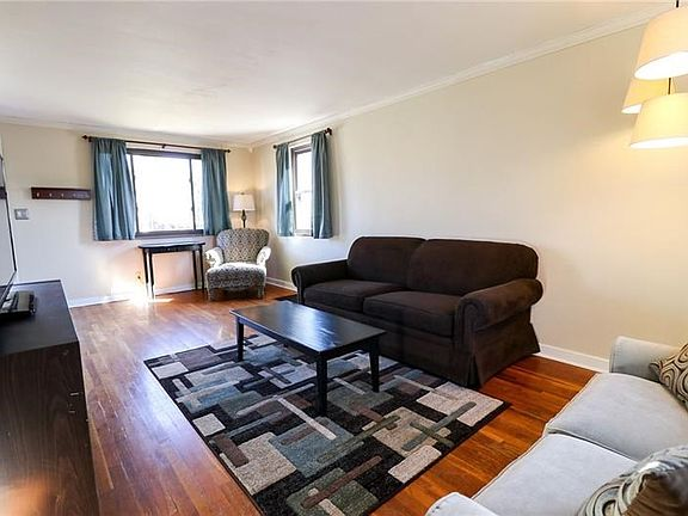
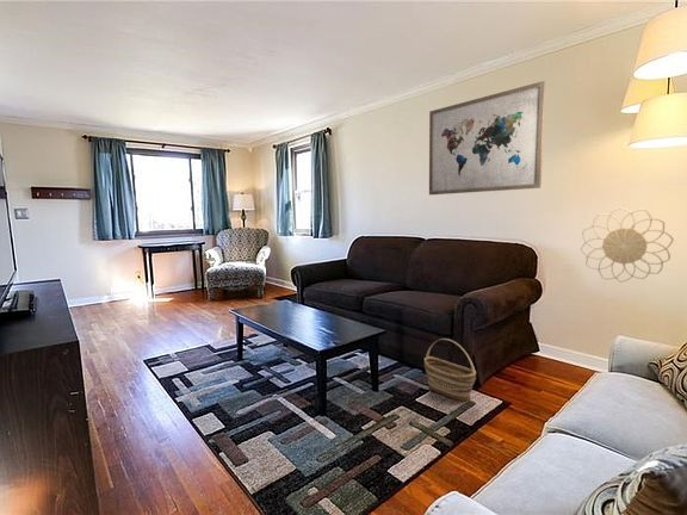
+ basket (448, 365)
+ decorative wall piece (623, 244)
+ wall art (479, 145)
